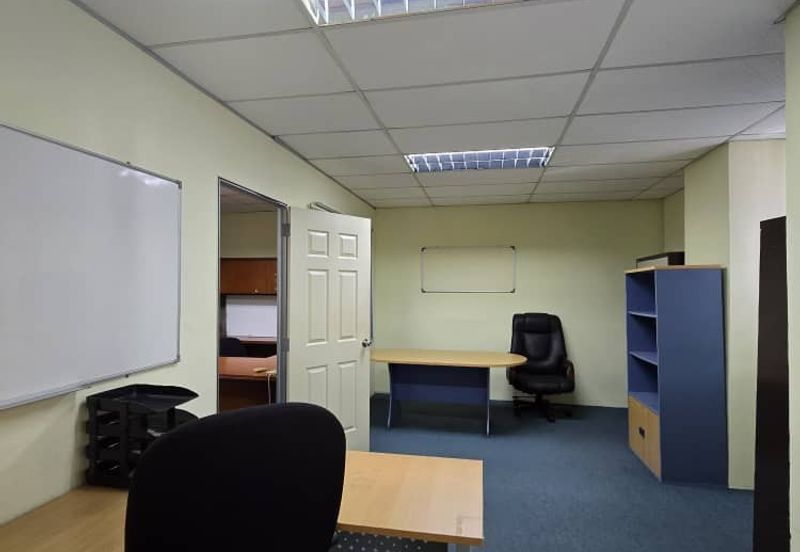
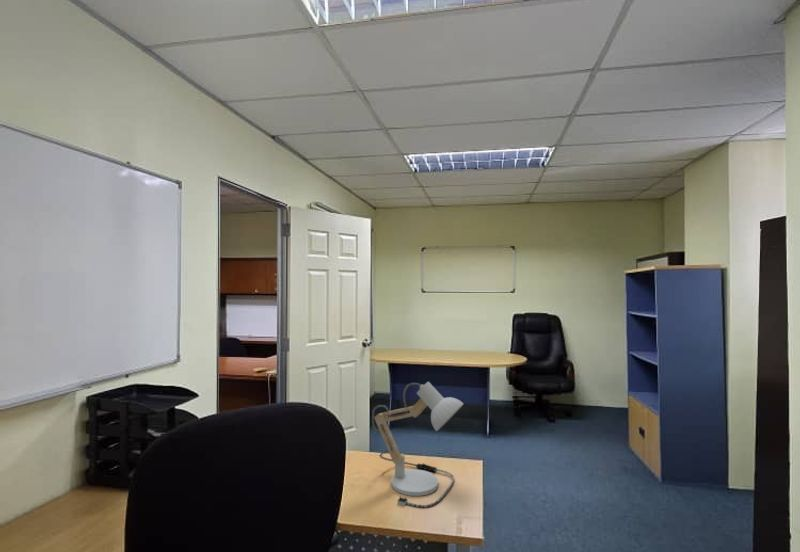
+ desk lamp (415, 416)
